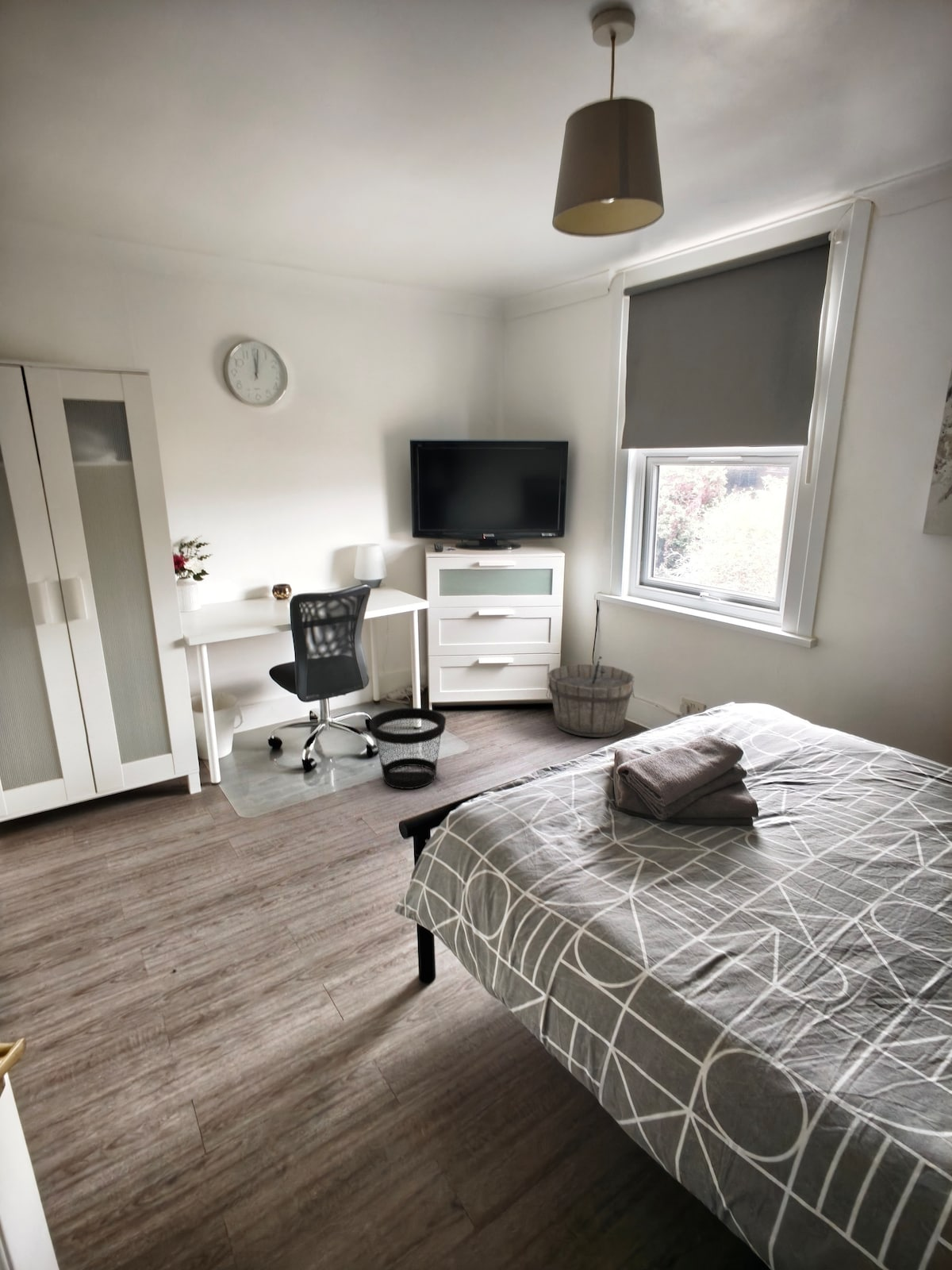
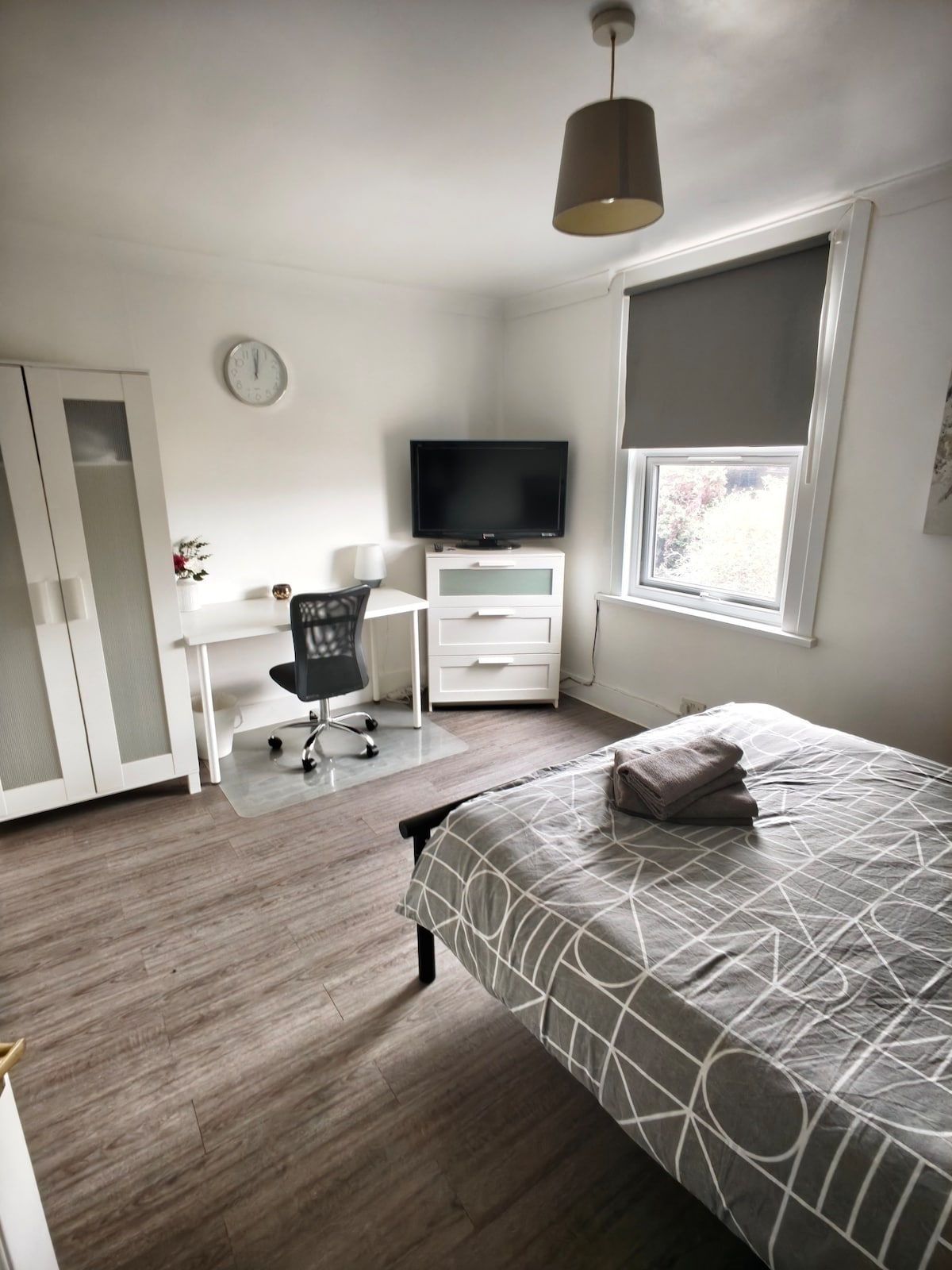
- wooden bucket (590, 691)
- wastebasket (409, 748)
